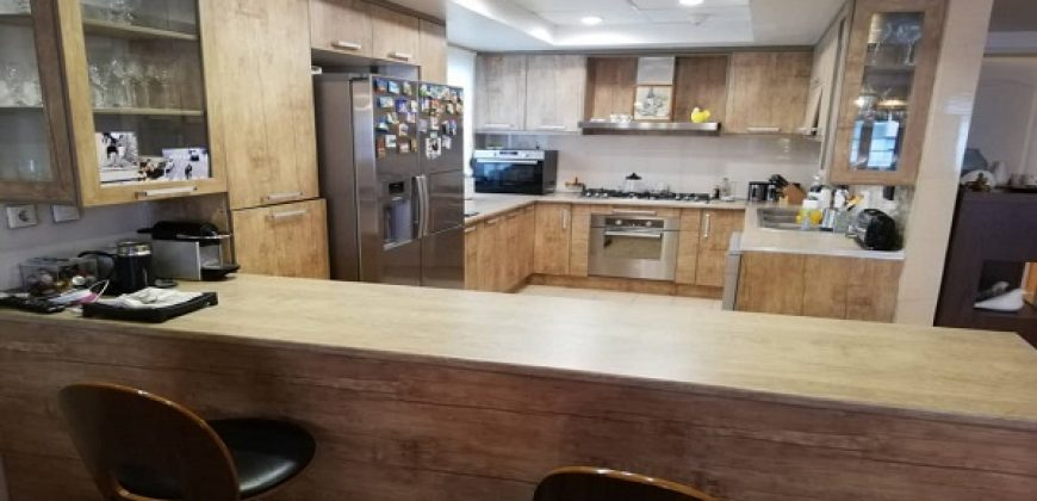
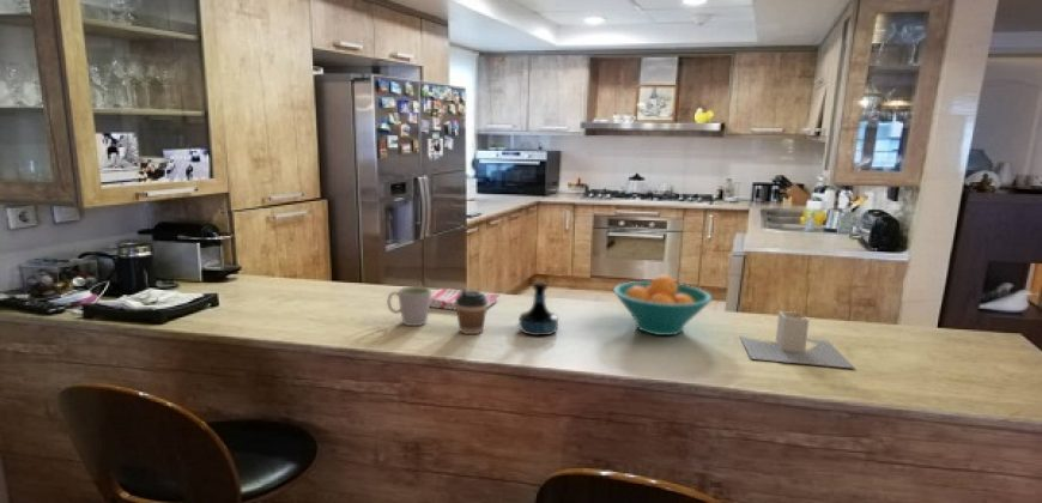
+ fruit bowl (661, 302)
+ mug (408, 305)
+ tequila bottle (539, 307)
+ coffee cup (471, 310)
+ utensil holder (792, 326)
+ dish towel (456, 297)
